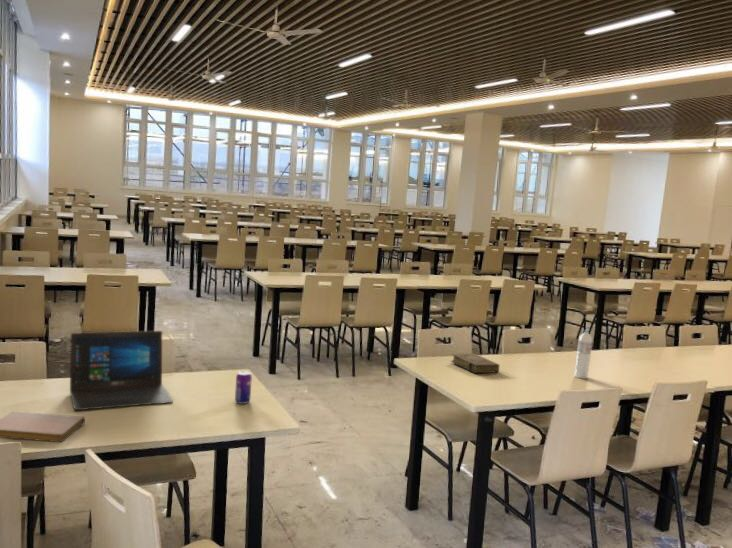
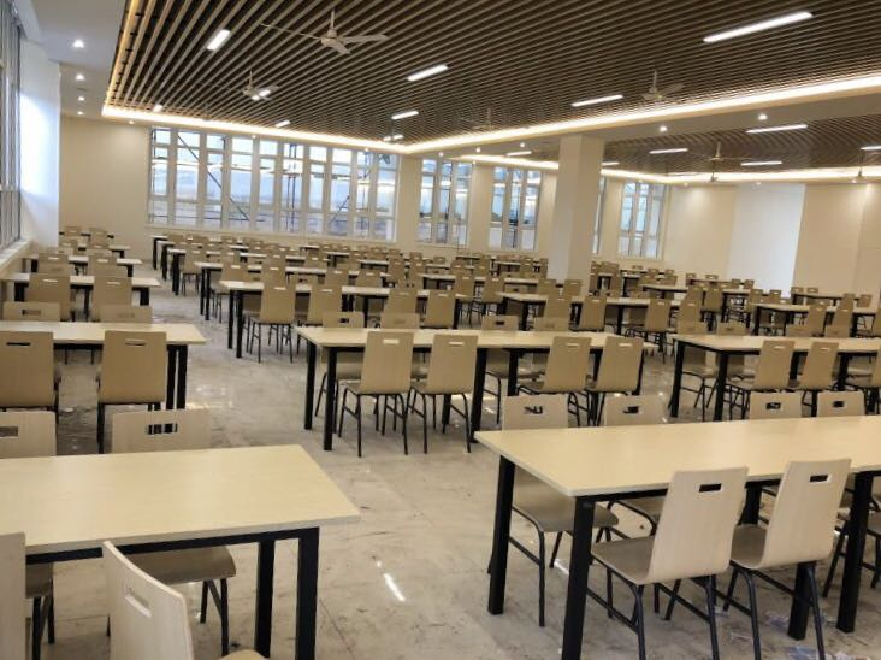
- beverage can (243, 387)
- water bottle (583, 353)
- laptop (121, 368)
- book (475, 362)
- notebook (36, 425)
